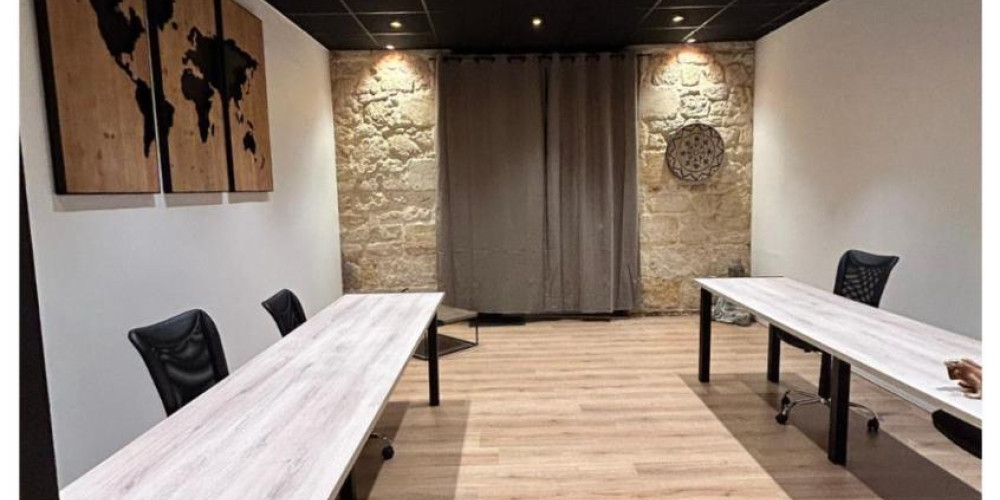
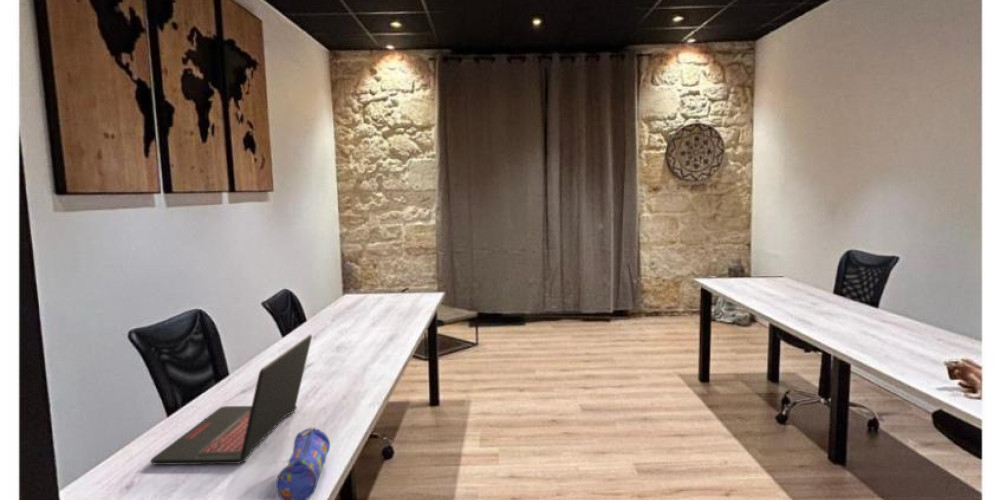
+ laptop (239, 406)
+ pencil case (305, 460)
